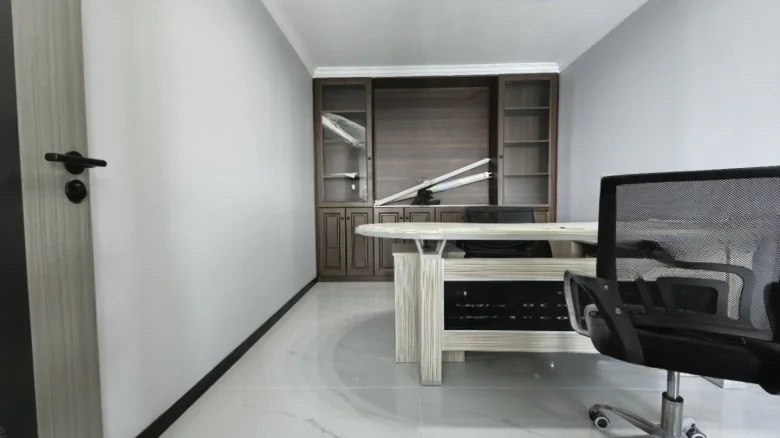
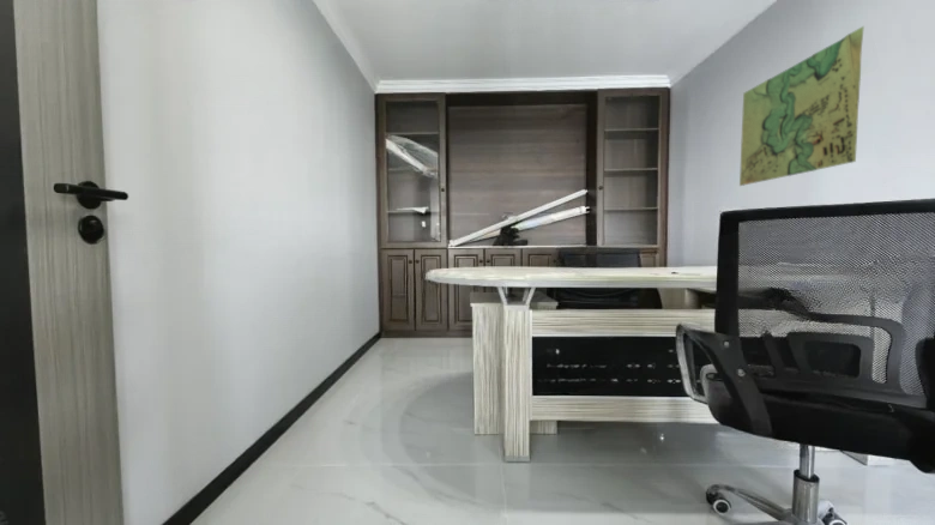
+ map (788, 121)
